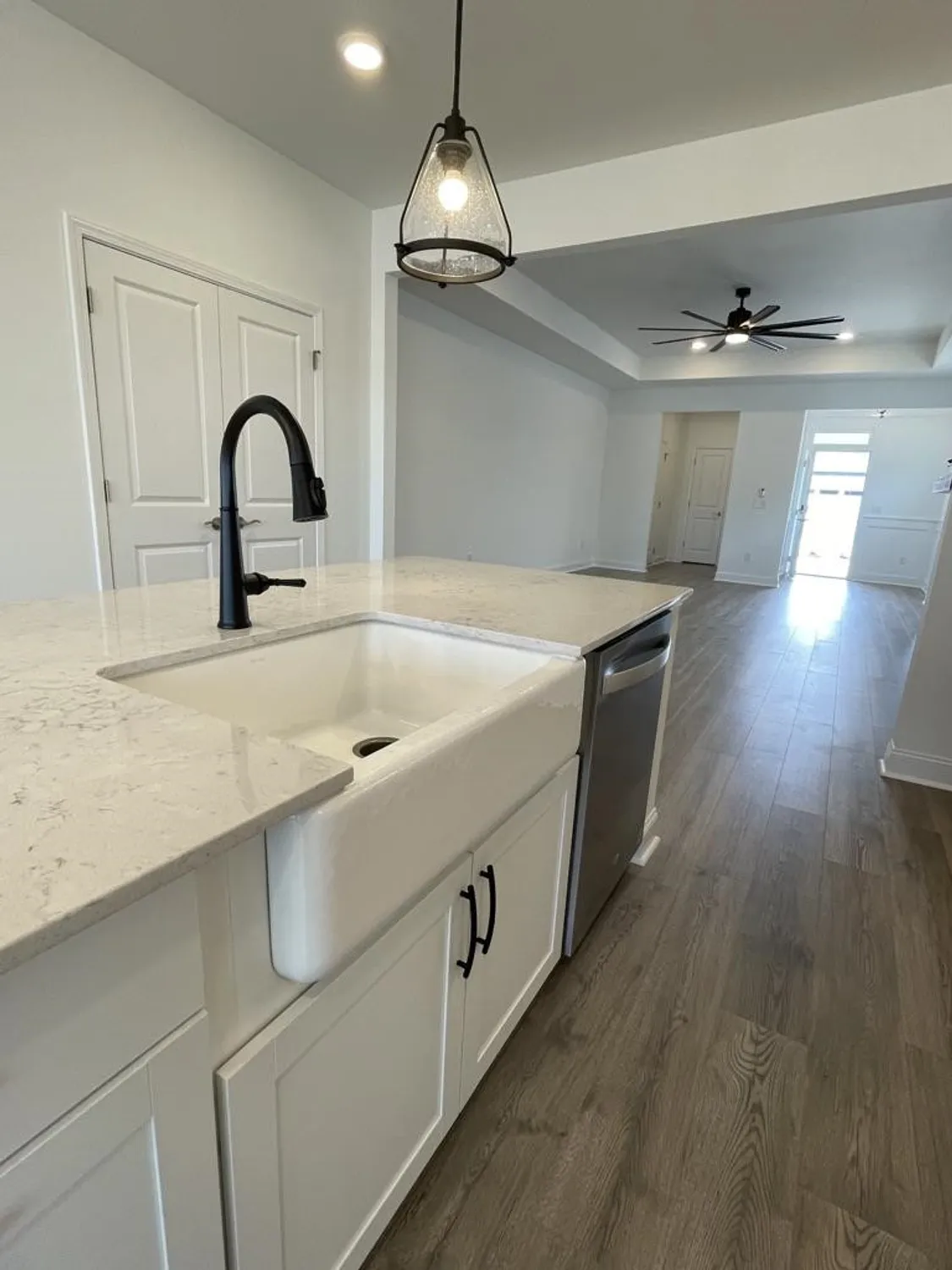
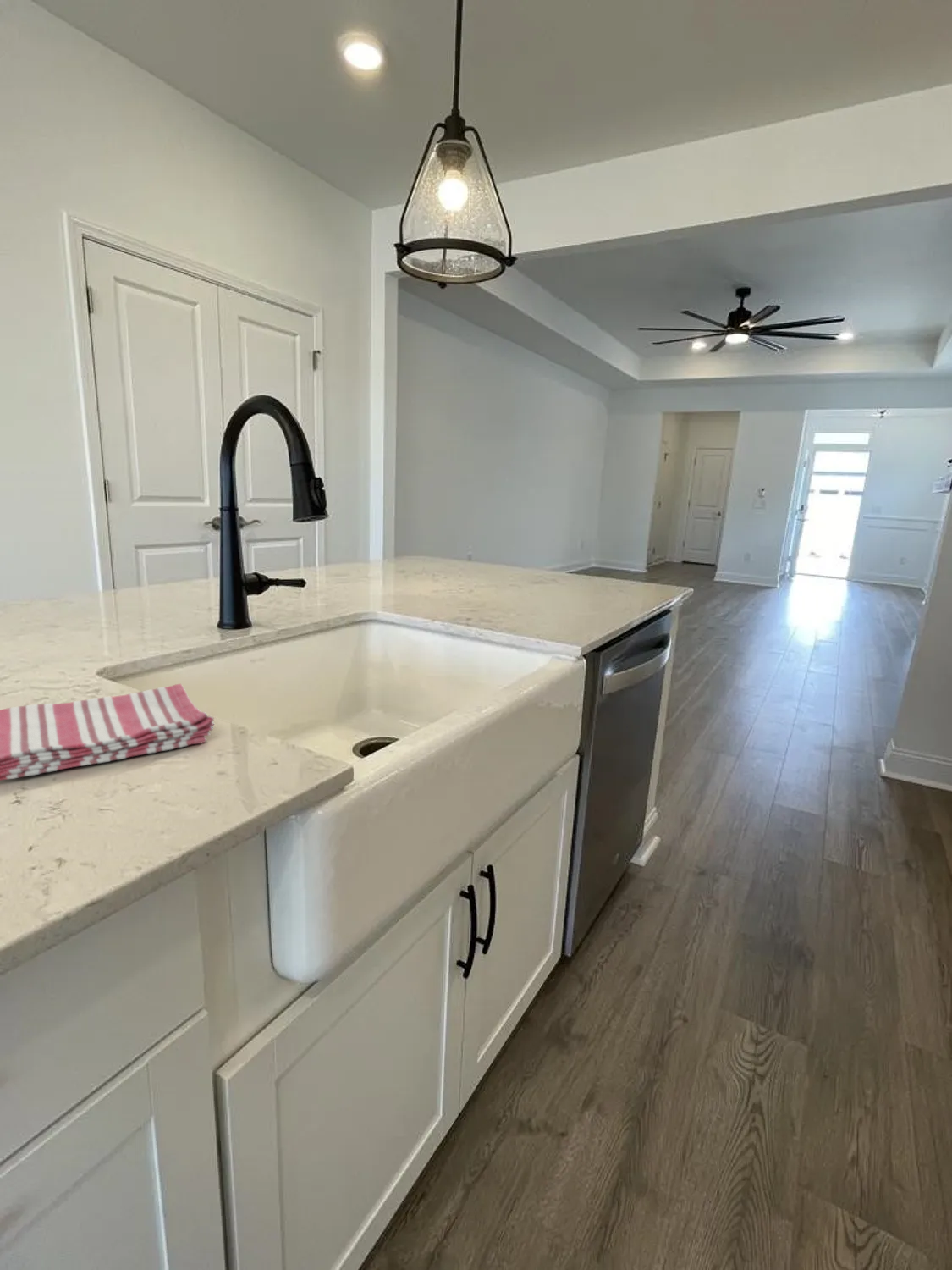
+ dish towel (90, 722)
